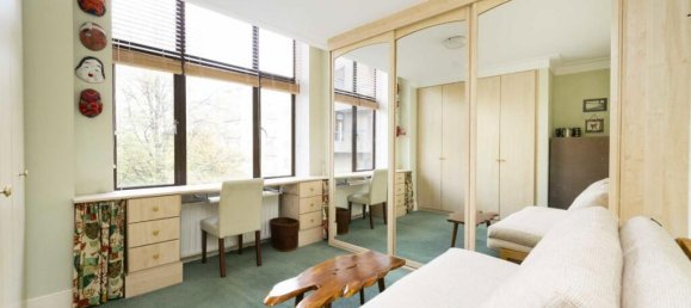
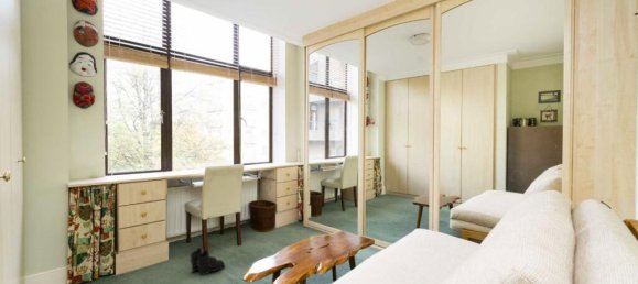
+ boots (207, 258)
